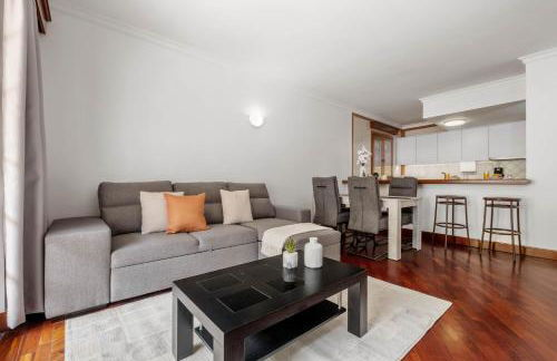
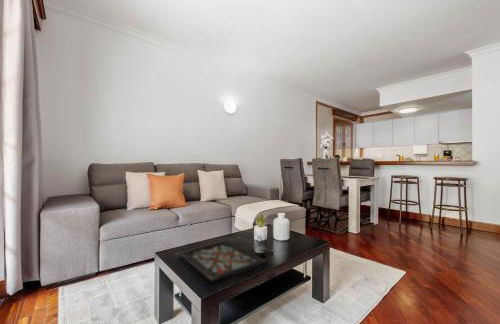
+ decorative tray (221, 257)
